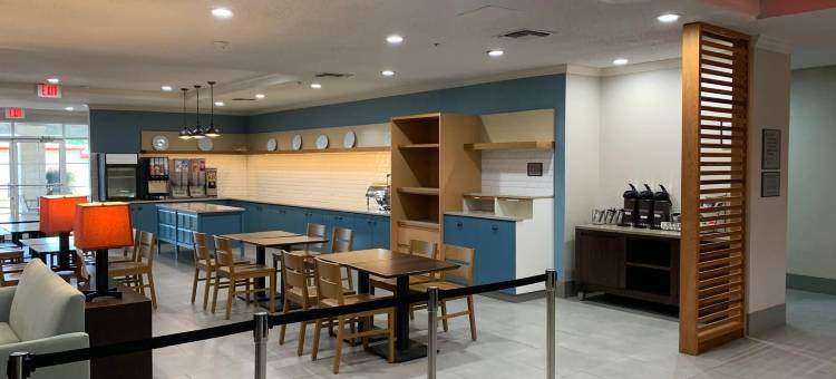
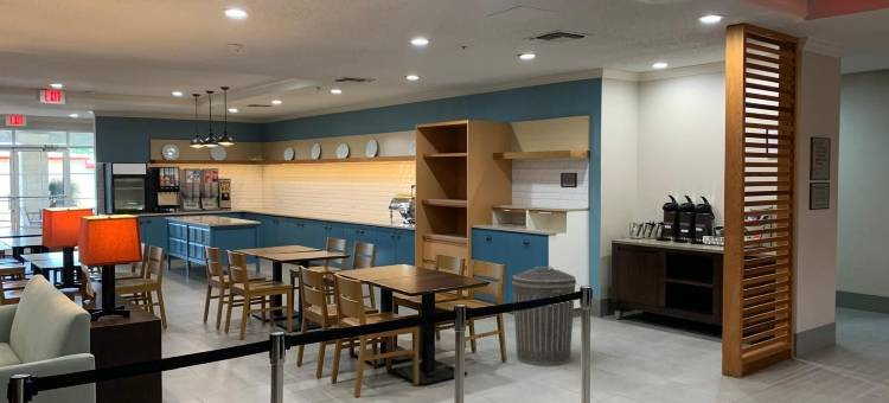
+ trash can (543, 312)
